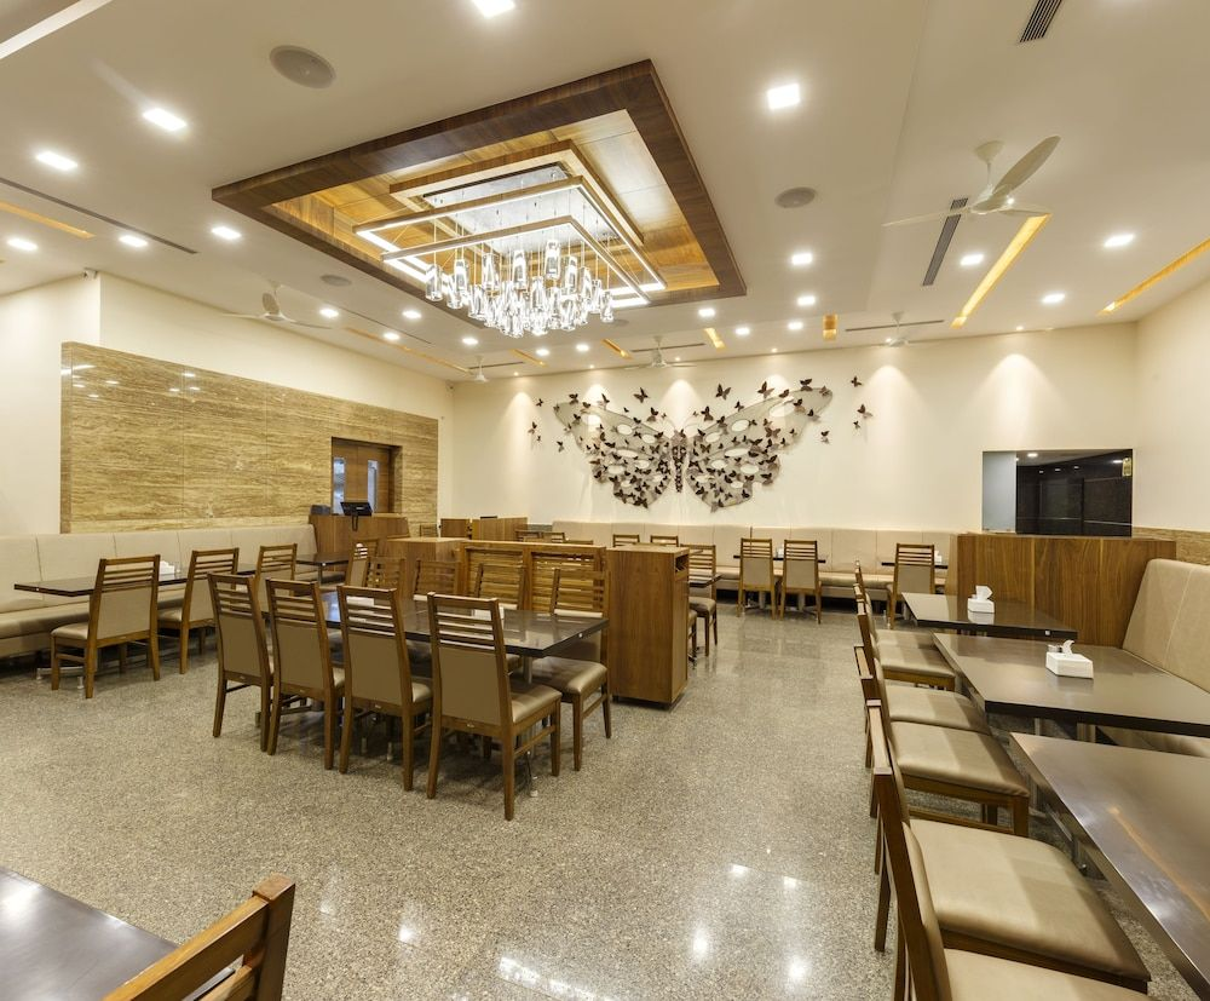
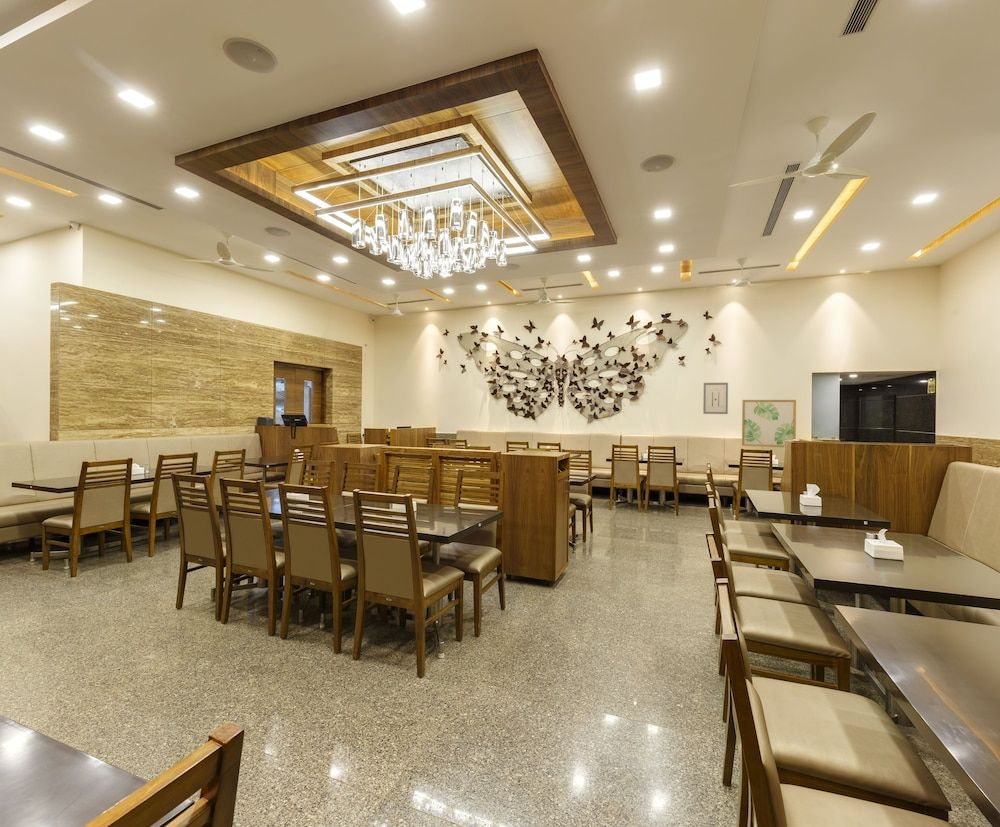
+ wall art (715, 398)
+ wall art (768, 423)
